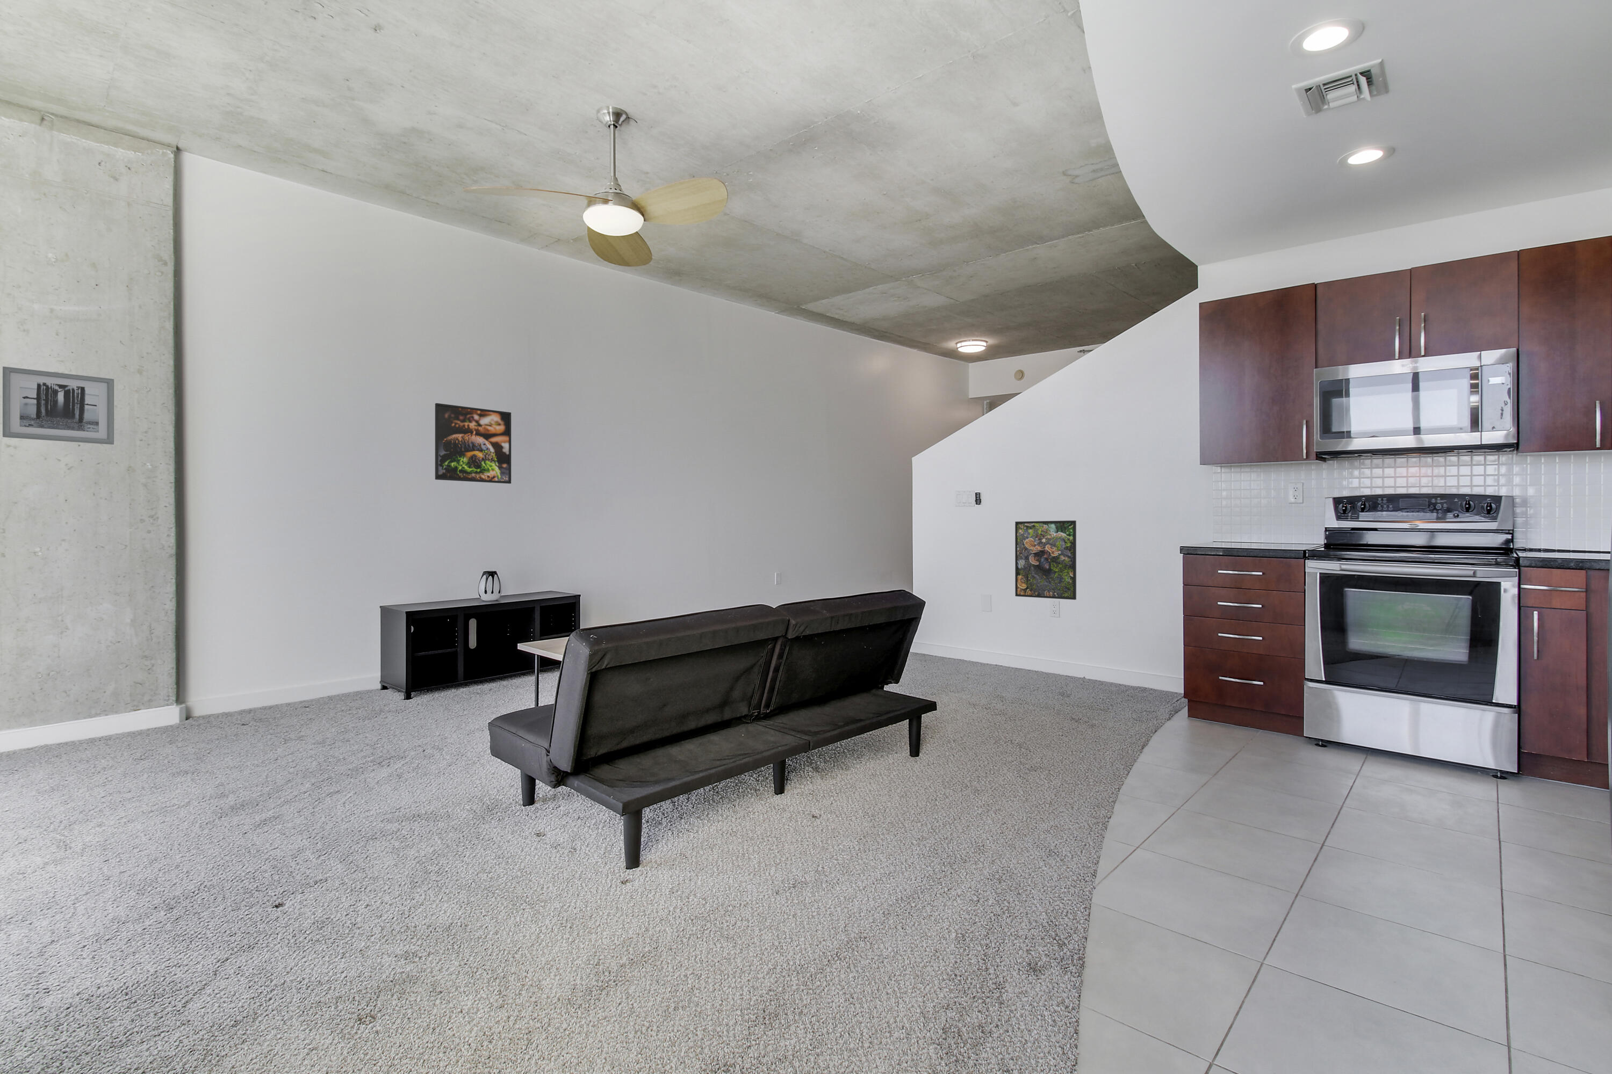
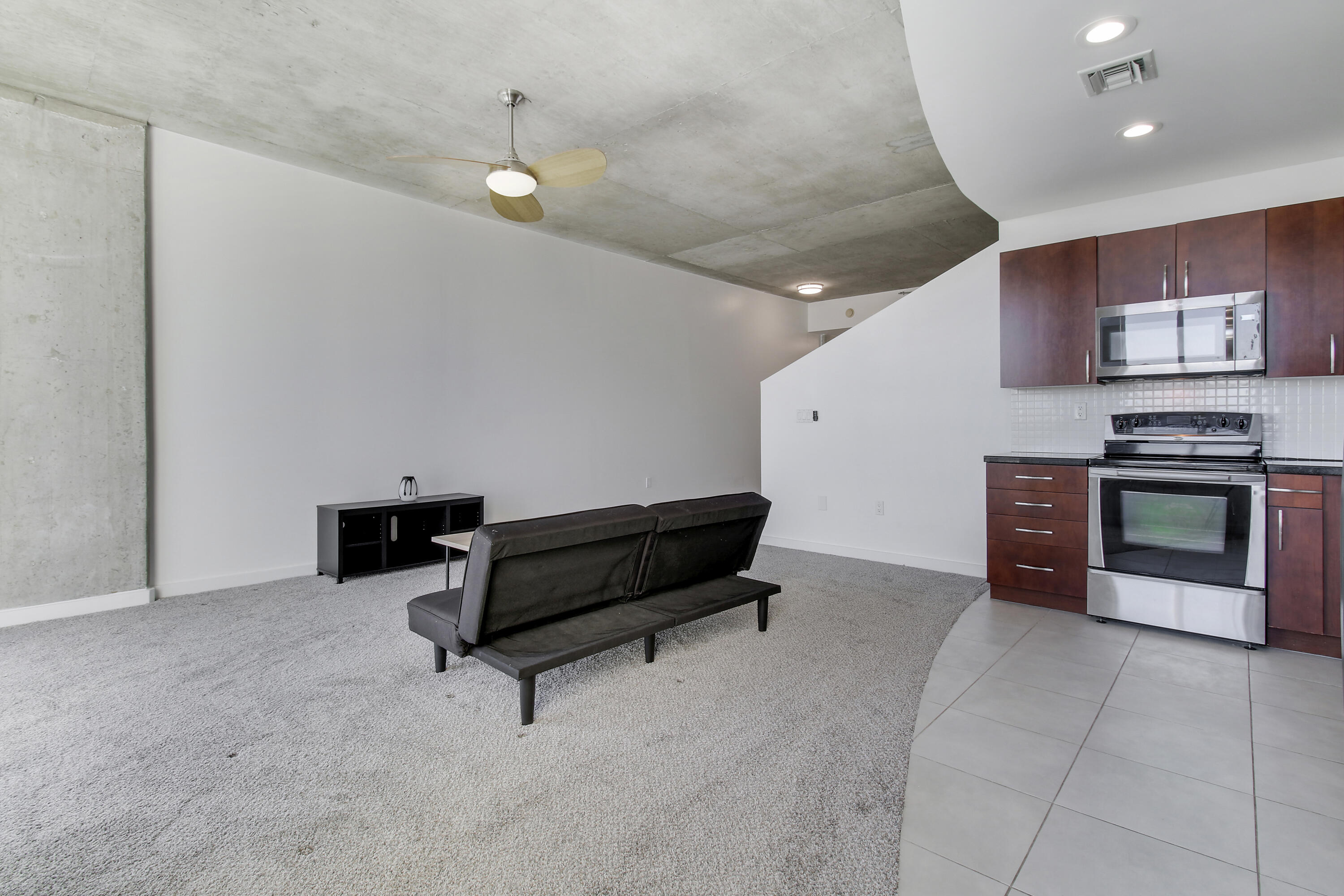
- wall art (60, 408)
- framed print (474, 445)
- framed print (1045, 559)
